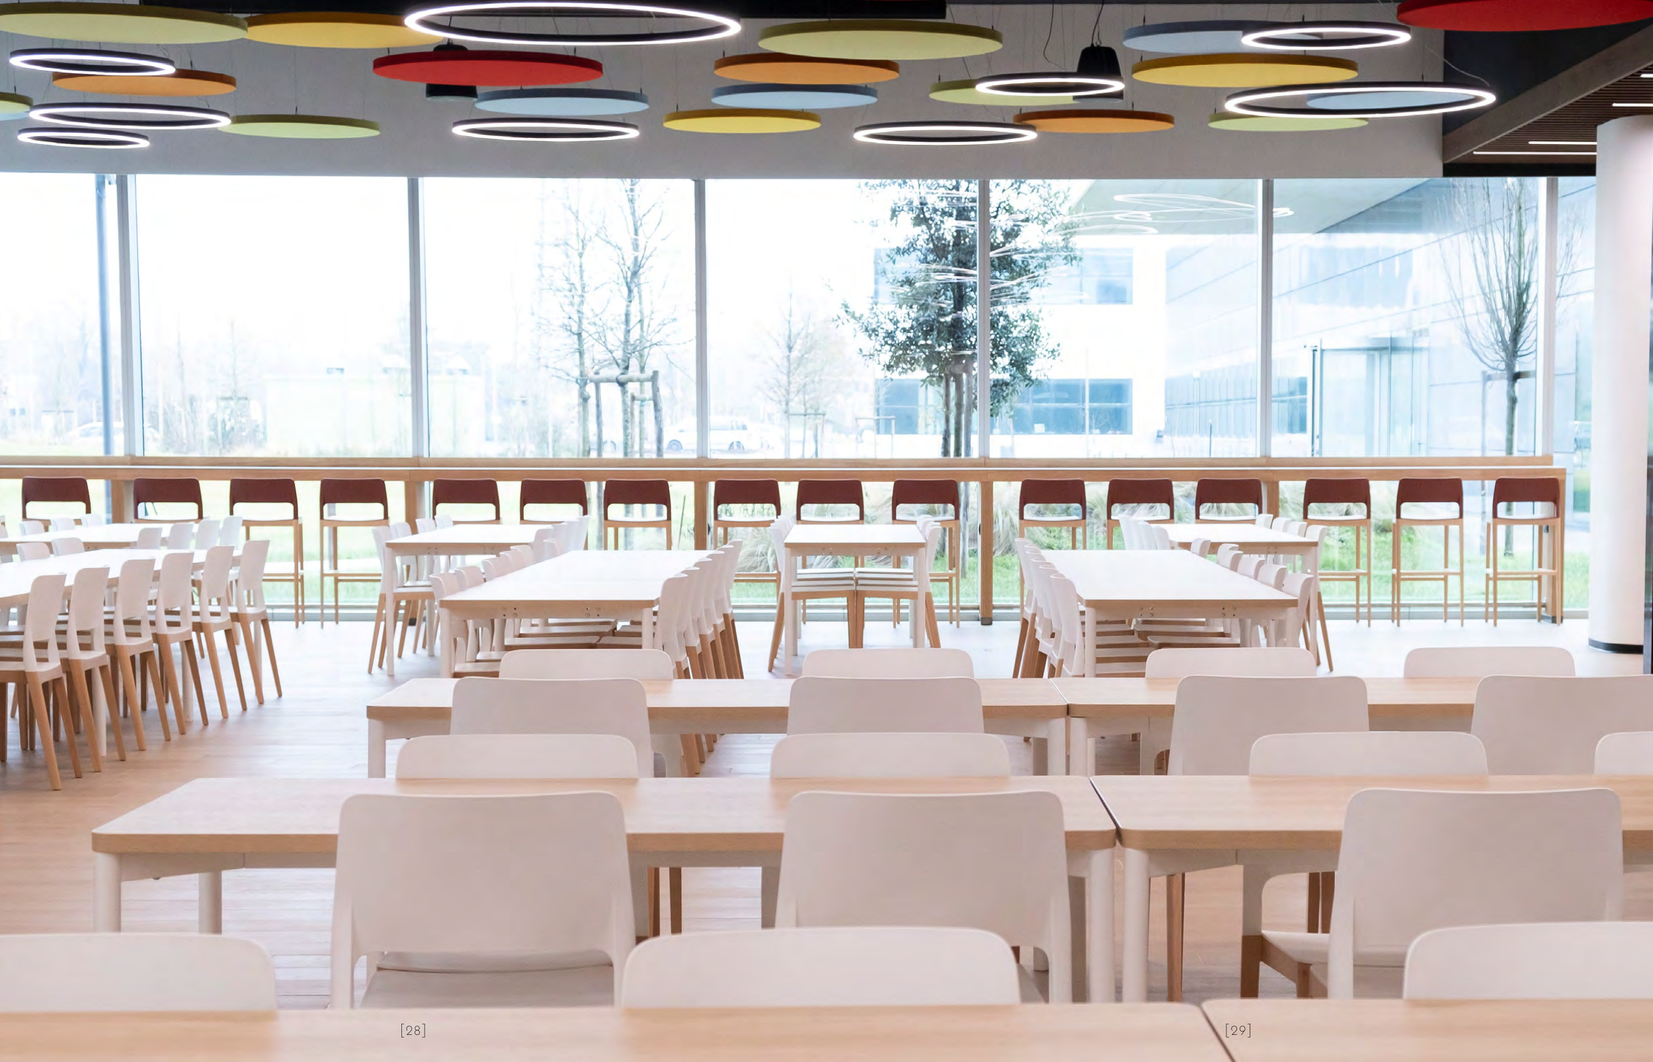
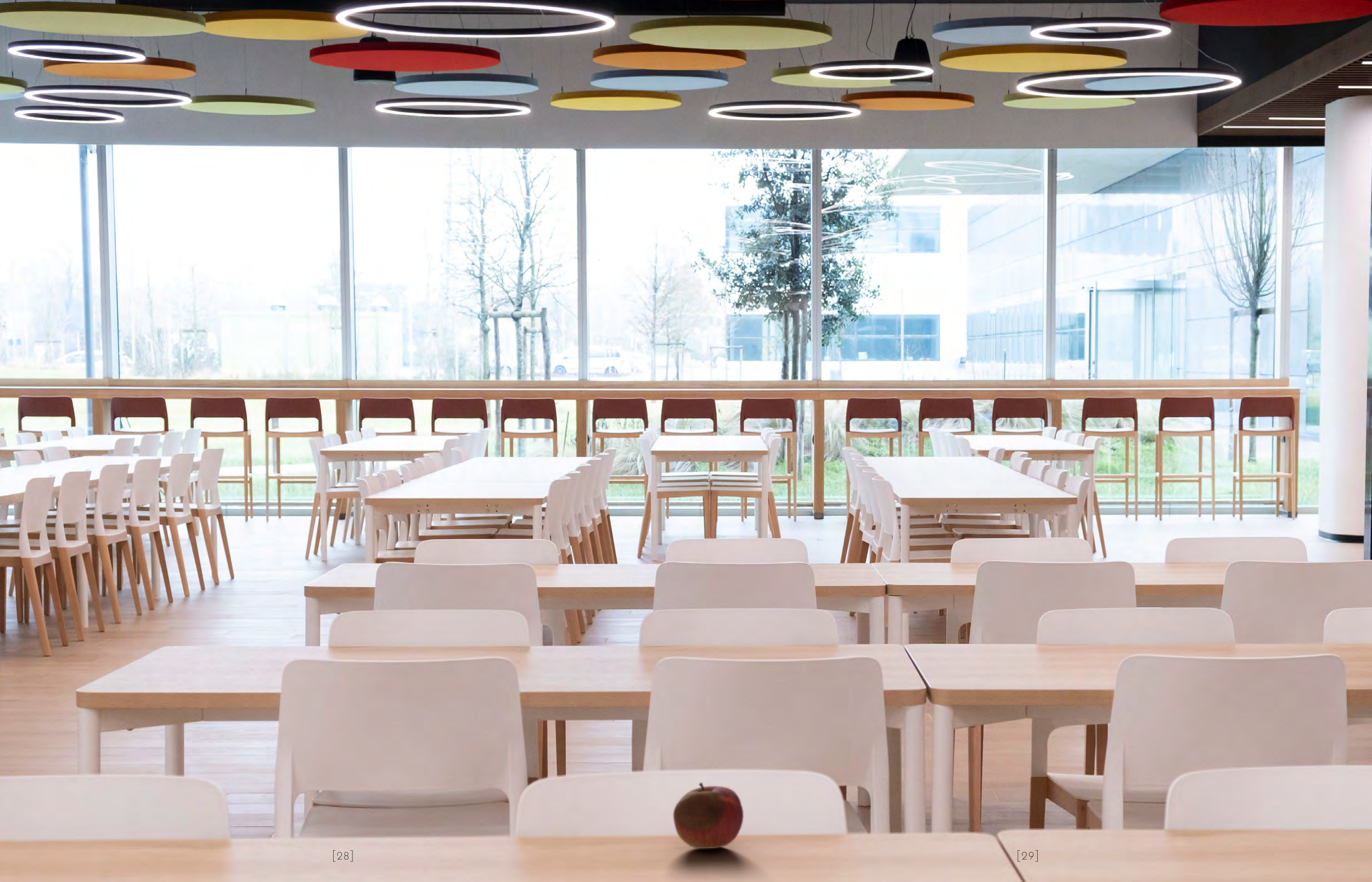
+ fruit (709, 815)
